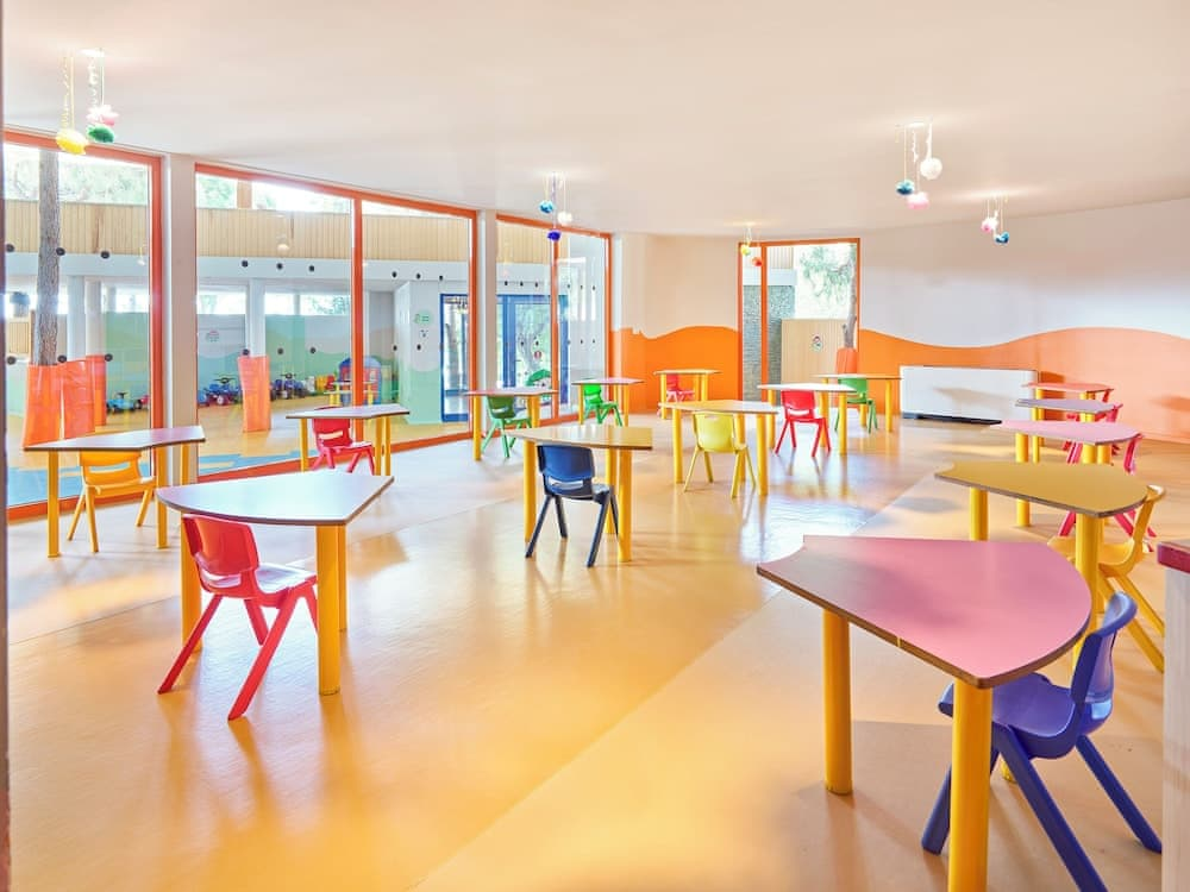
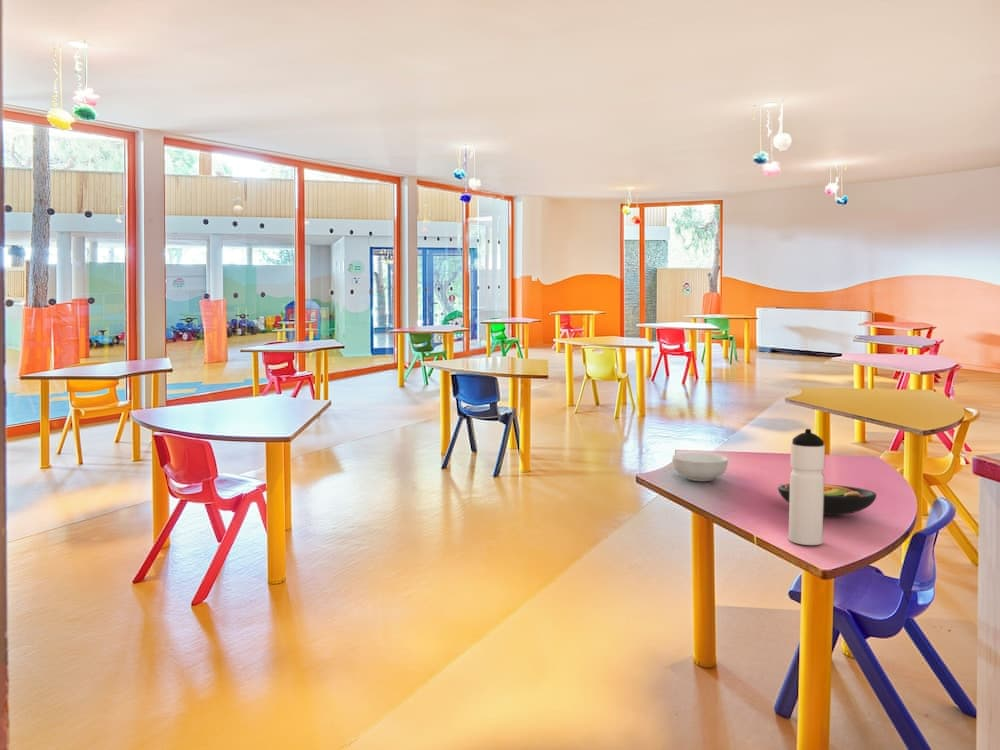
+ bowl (825, 498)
+ water bottle (806, 485)
+ cereal bowl (699, 467)
